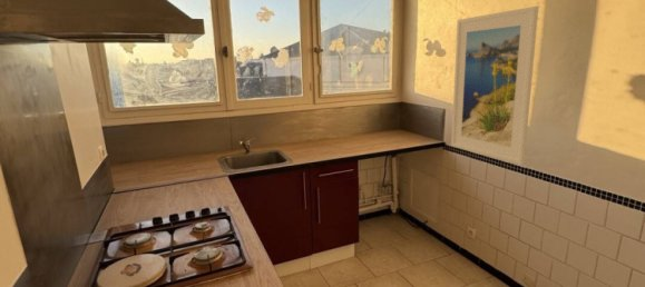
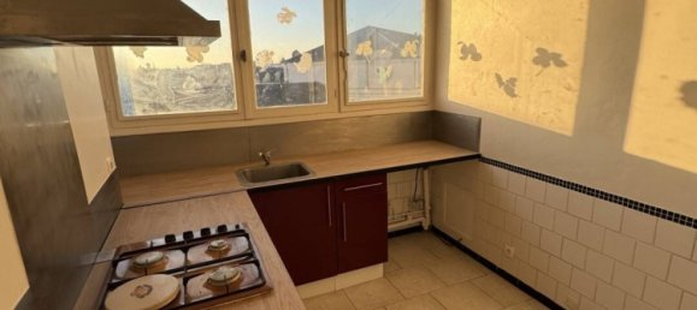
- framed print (488, 87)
